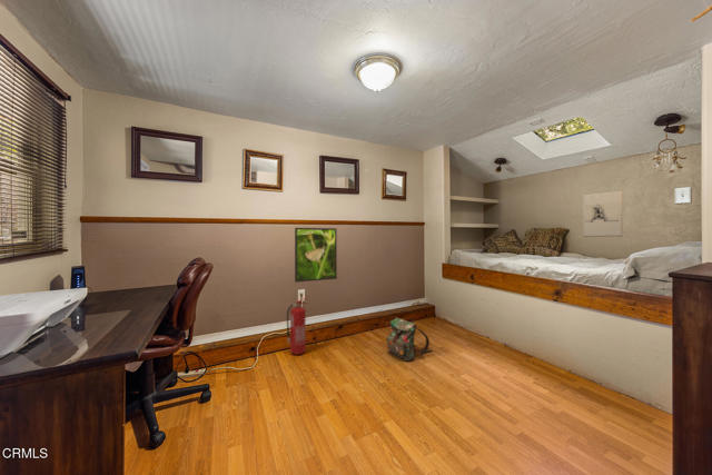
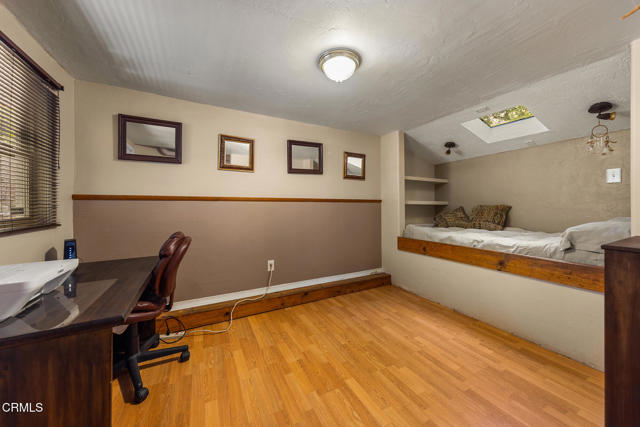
- fire extinguisher (297, 326)
- wall sculpture (602, 215)
- backpack (409, 336)
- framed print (316, 254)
